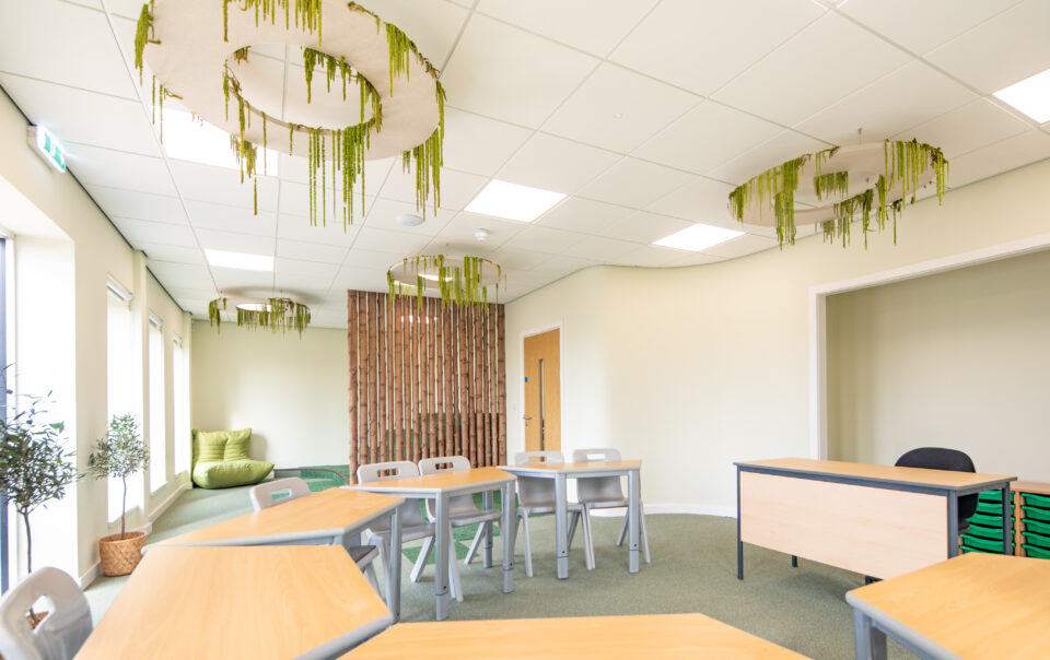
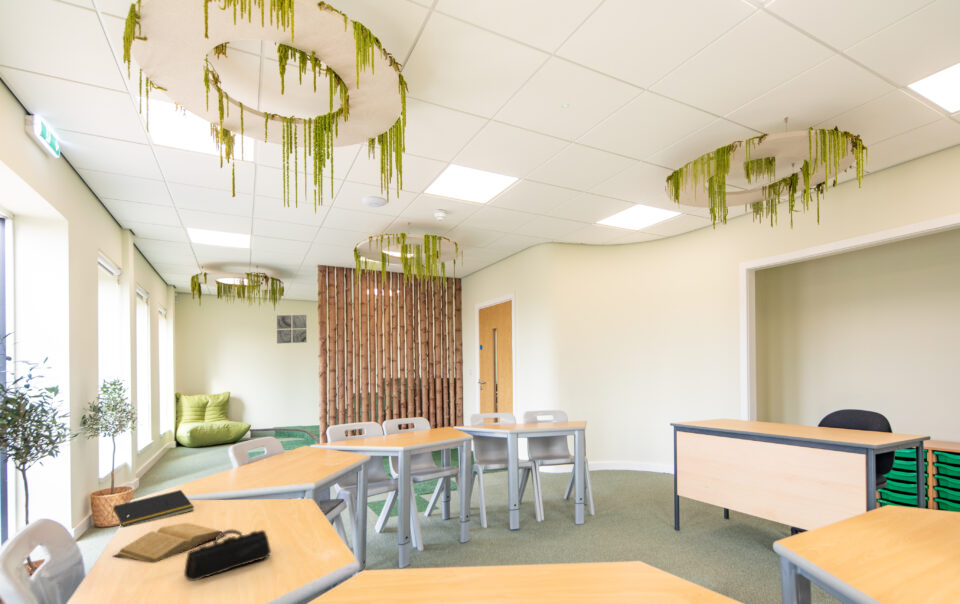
+ notepad (154, 508)
+ wall art (291, 329)
+ book (172, 539)
+ pencil case (229, 547)
